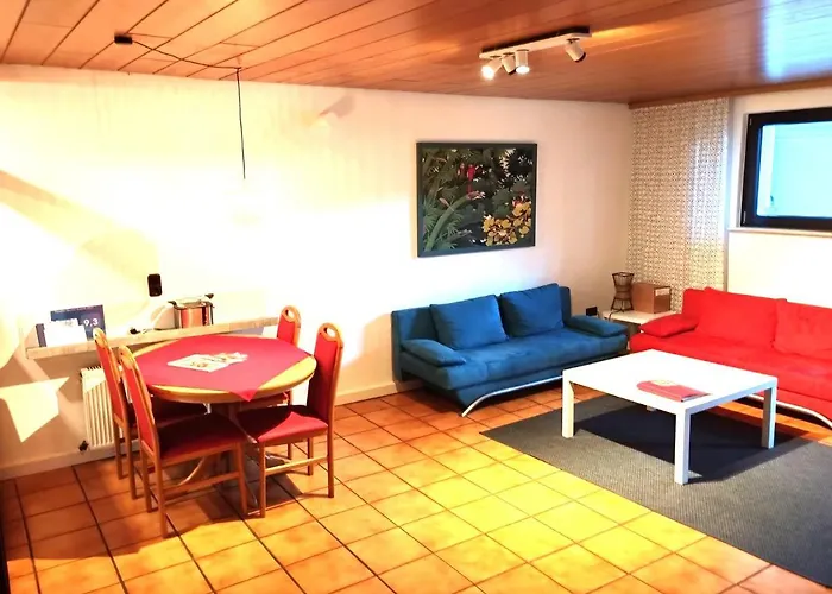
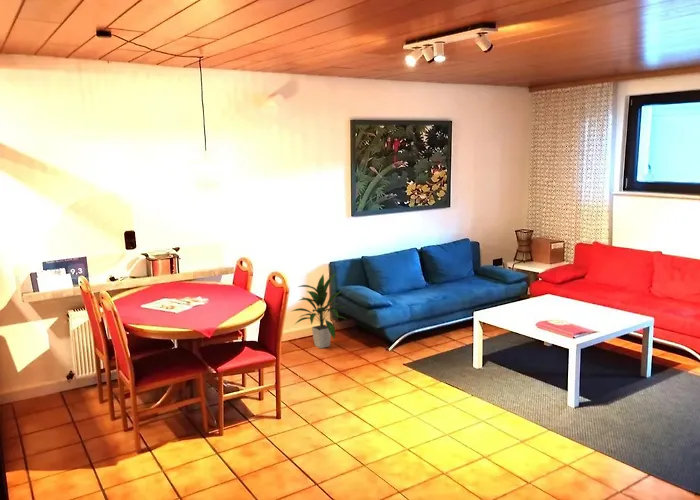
+ indoor plant (320, 311)
